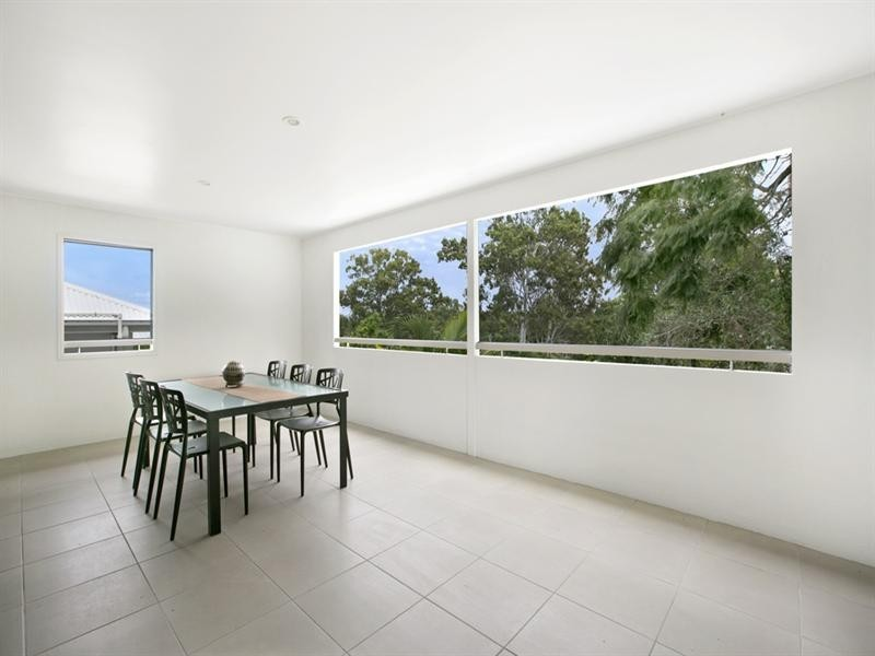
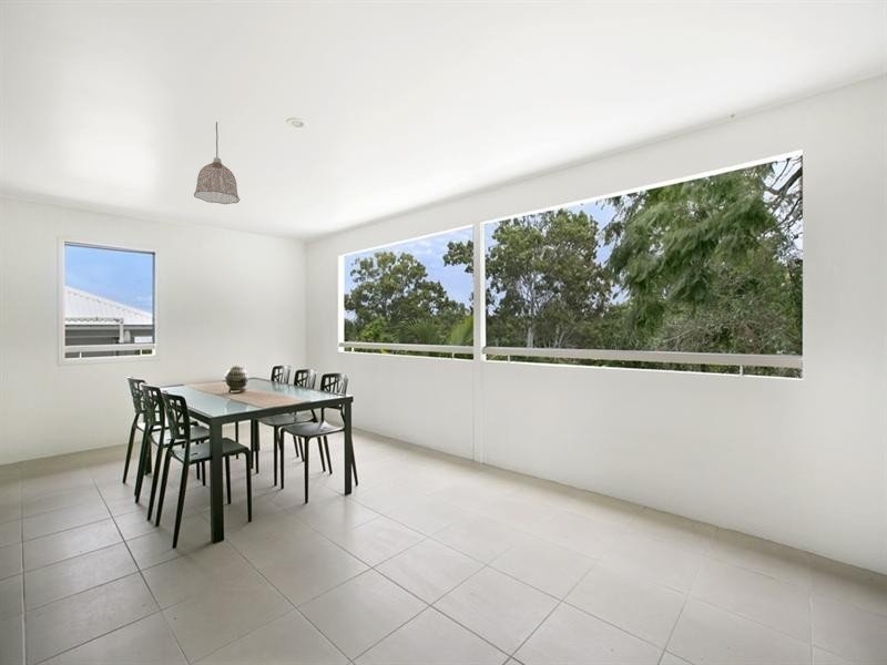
+ pendant lamp (216, 160)
